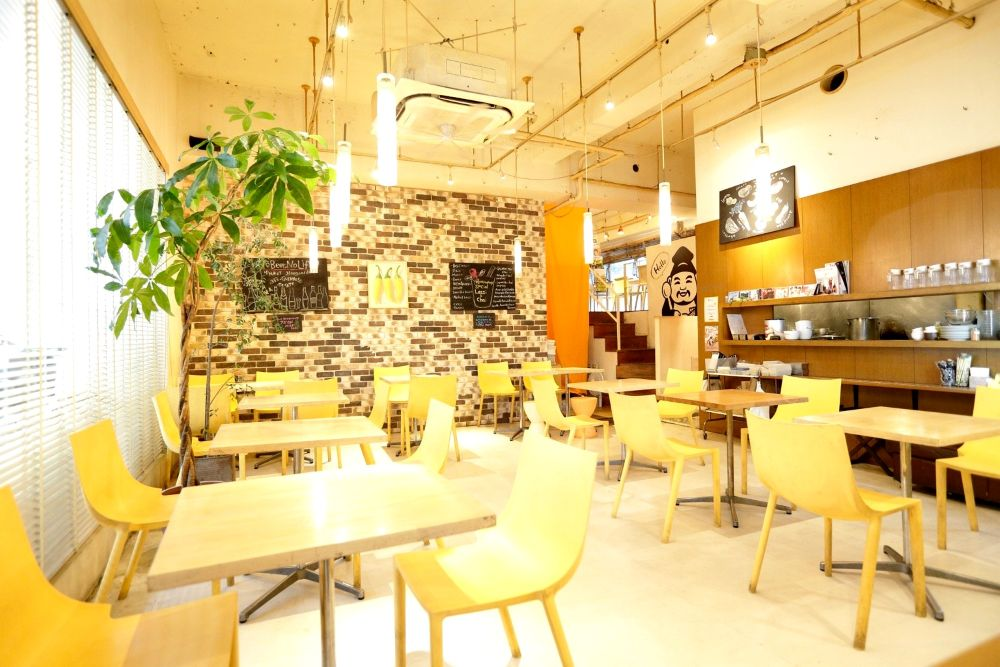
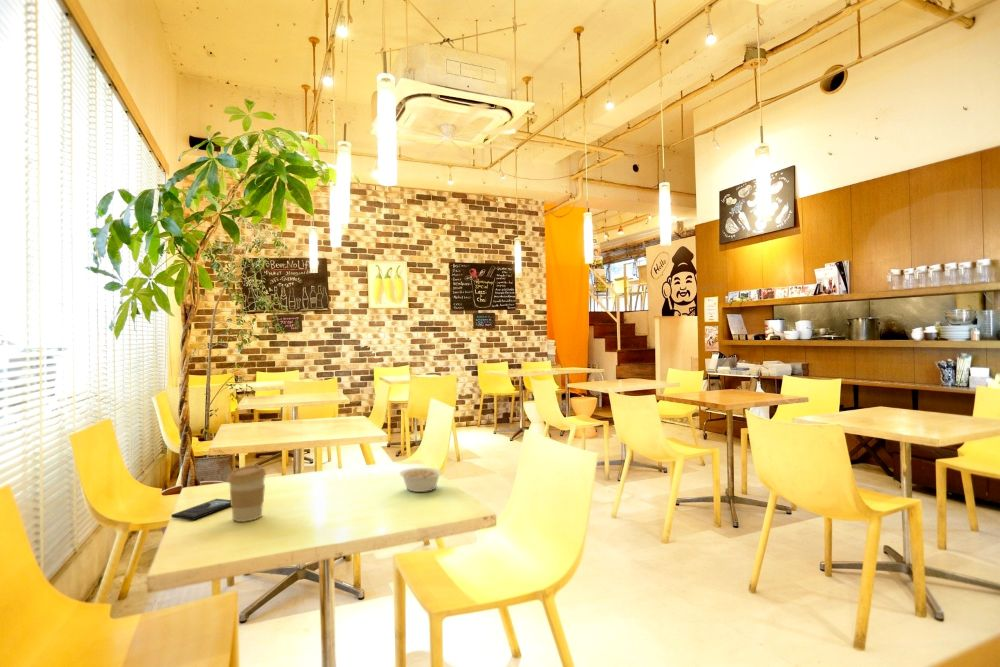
+ smartphone (205, 508)
+ coffee cup (247, 492)
+ legume (422, 479)
